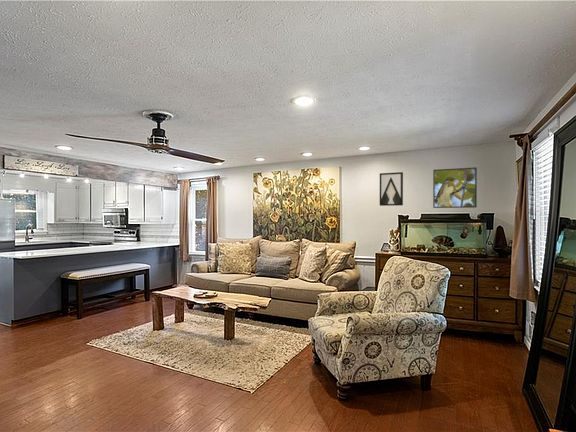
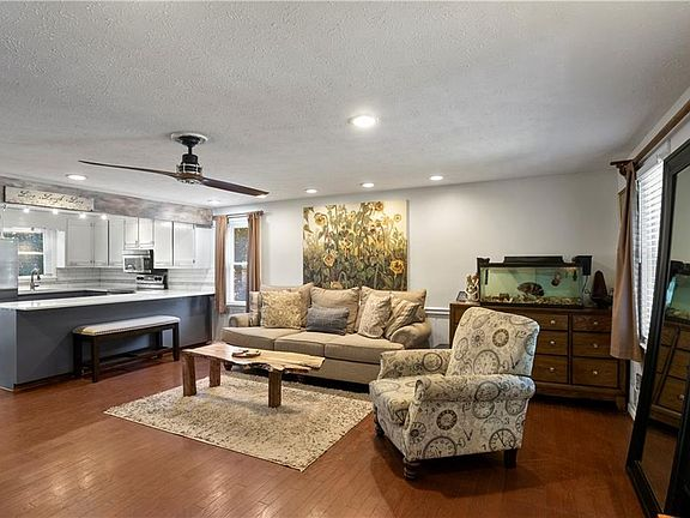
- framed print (454, 188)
- wall art (391, 189)
